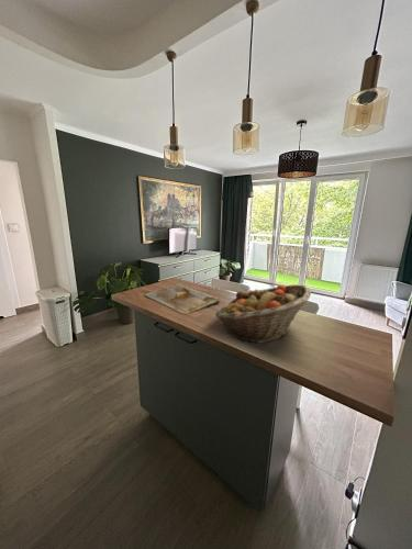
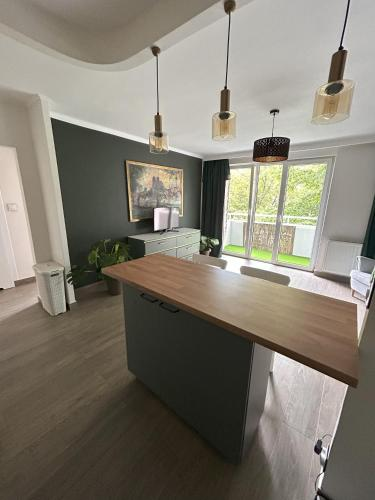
- fruit basket (263, 307)
- cutting board (180, 294)
